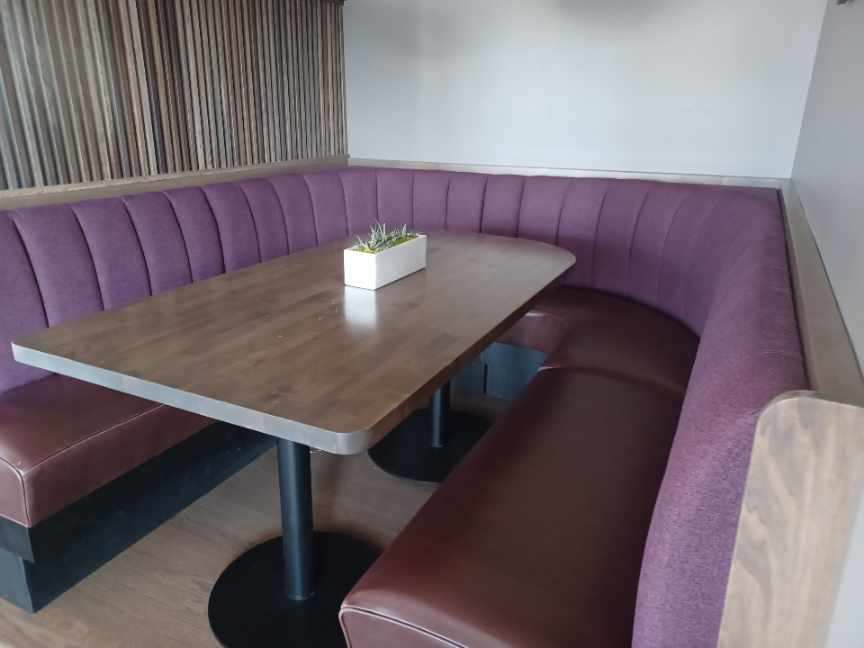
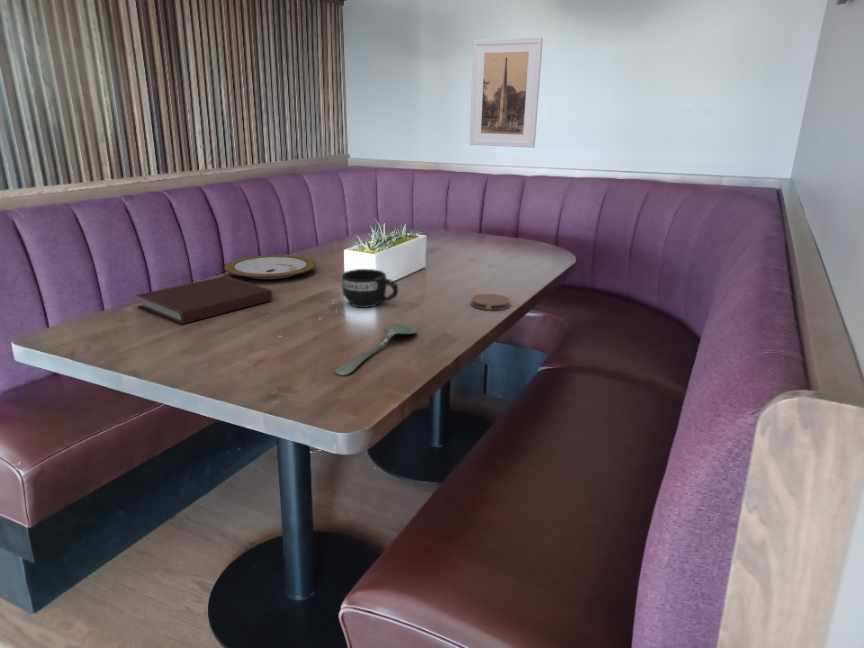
+ coaster (490, 301)
+ notebook (205, 298)
+ spoon (381, 343)
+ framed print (504, 93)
+ mug (370, 289)
+ plate (271, 268)
